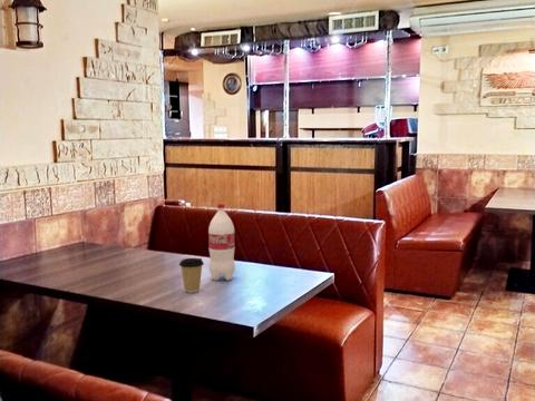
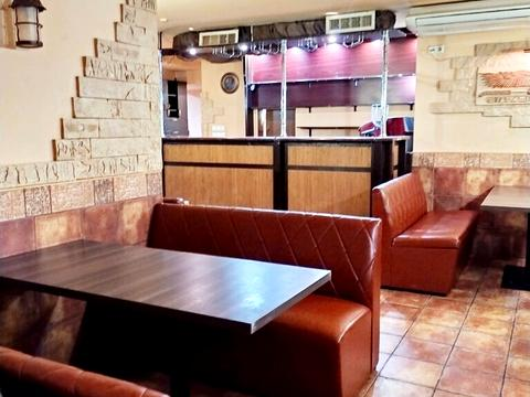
- bottle (221, 241)
- coffee cup (192, 274)
